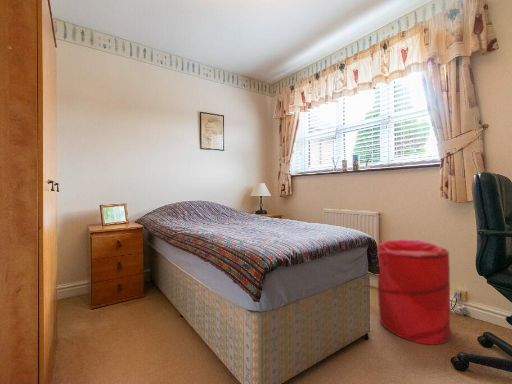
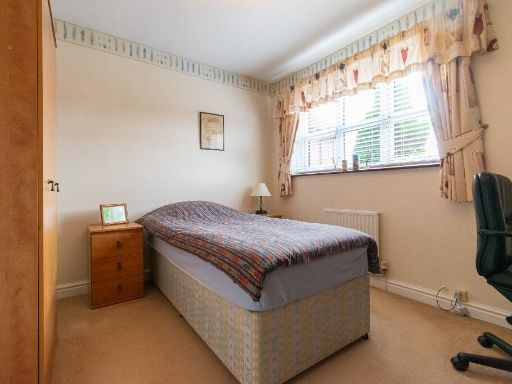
- laundry hamper (410, 285)
